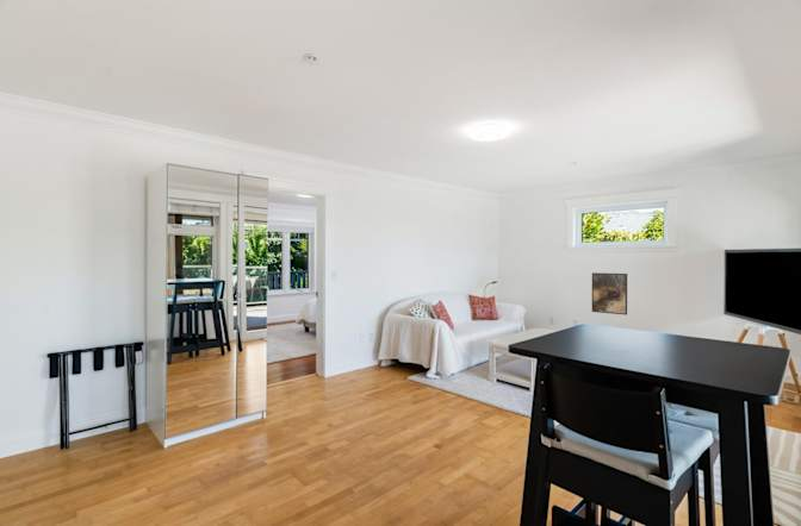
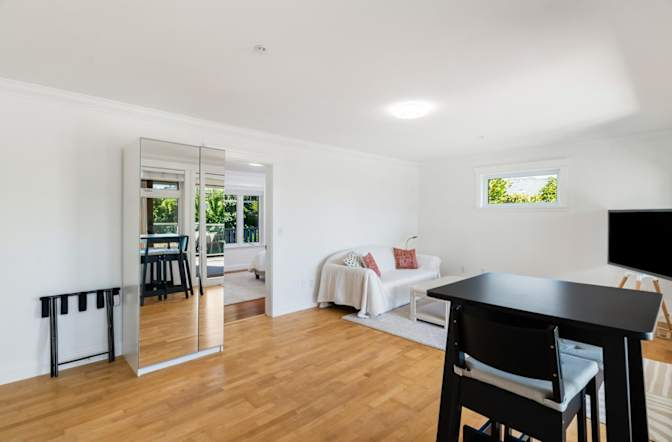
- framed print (609, 293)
